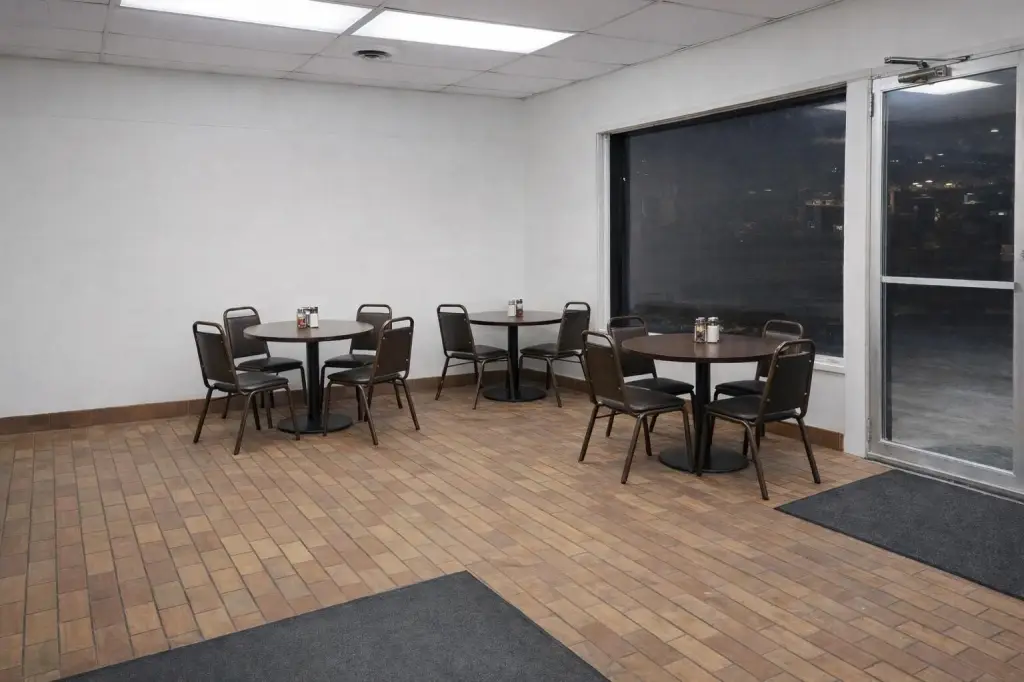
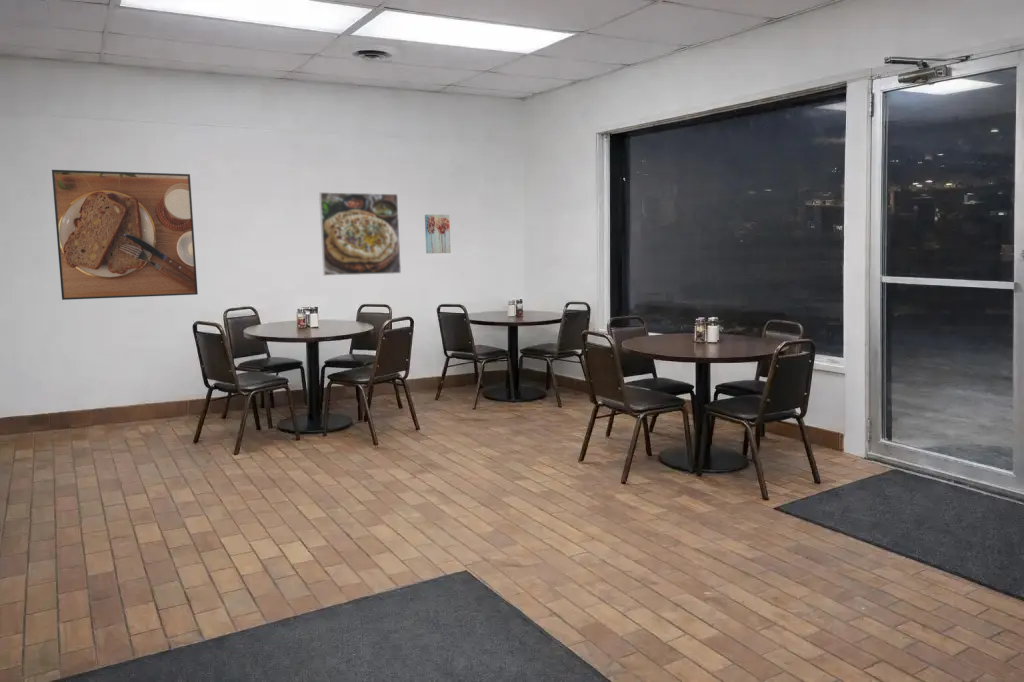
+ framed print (128, 235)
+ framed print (361, 234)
+ wall art (437, 234)
